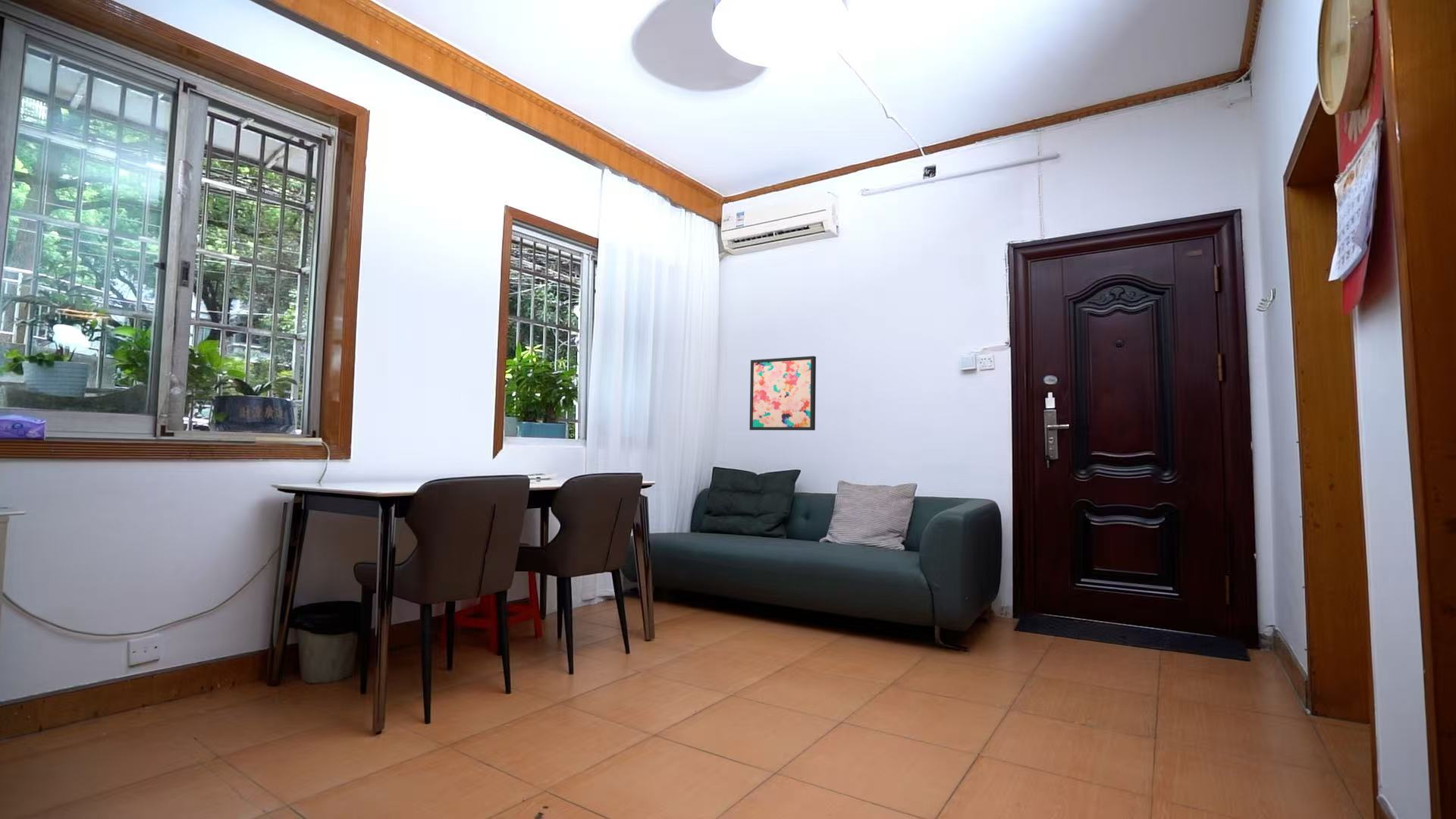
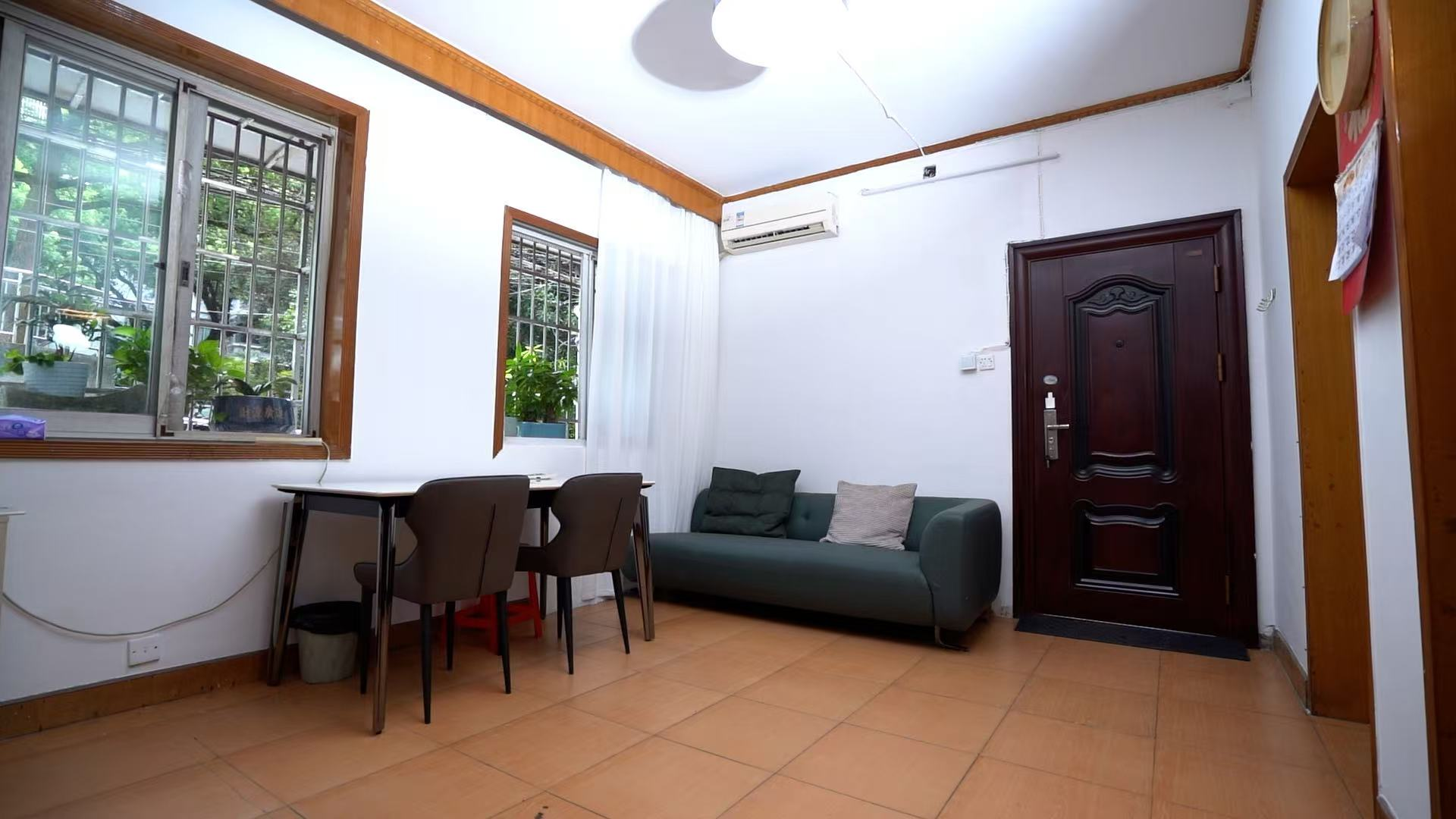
- wall art (782, 394)
